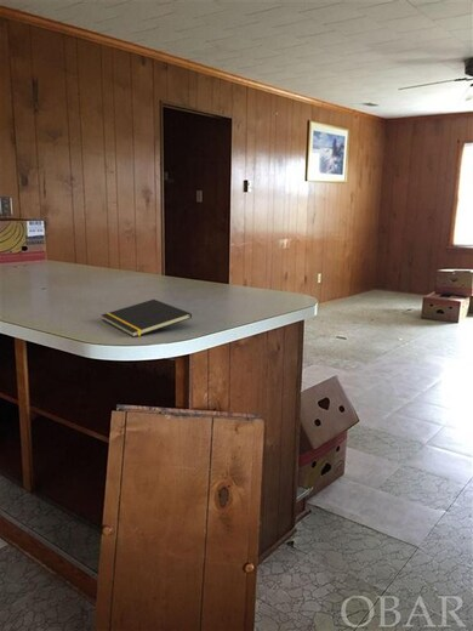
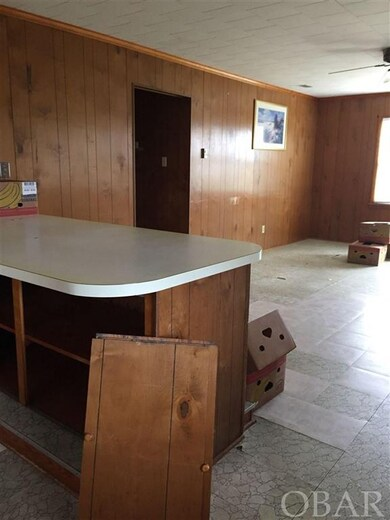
- notepad (144, 316)
